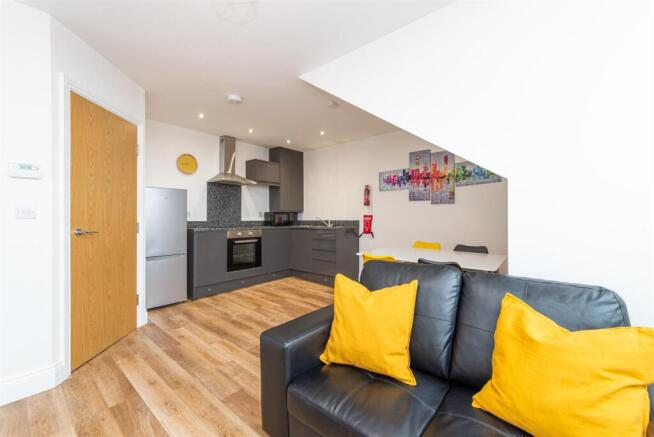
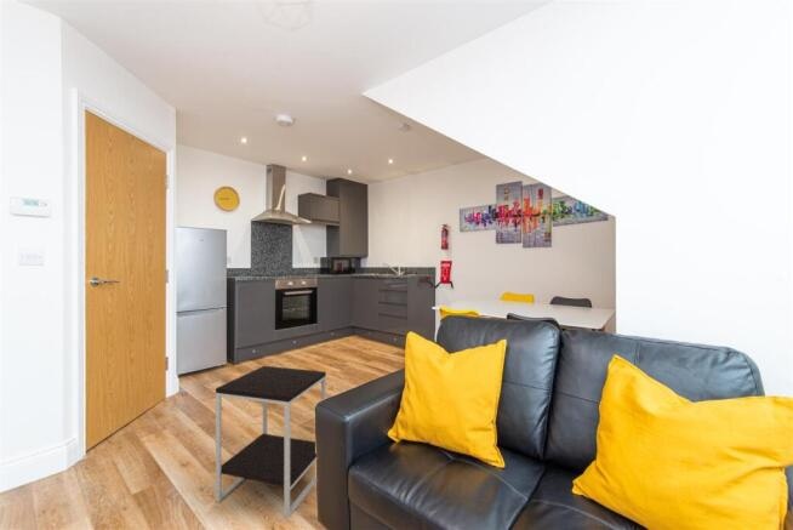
+ side table (274, 435)
